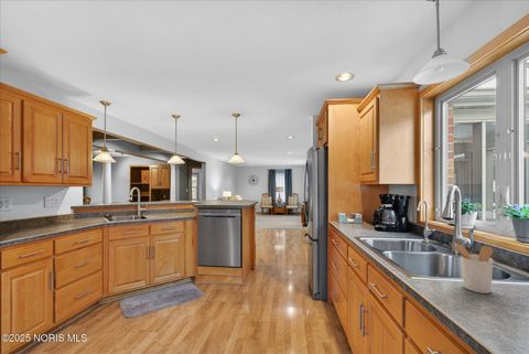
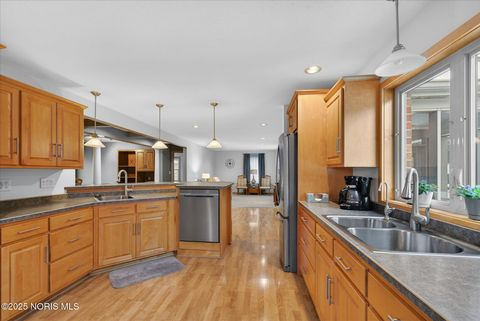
- utensil holder (469, 265)
